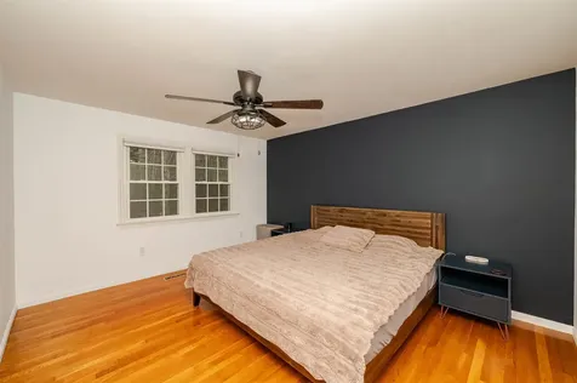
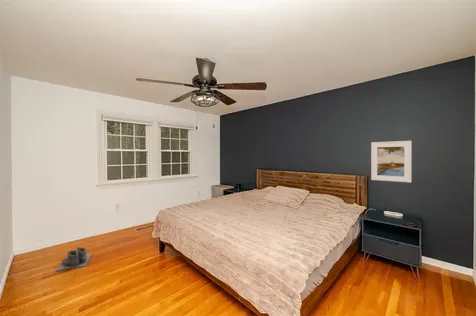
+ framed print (390, 161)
+ boots (75, 254)
